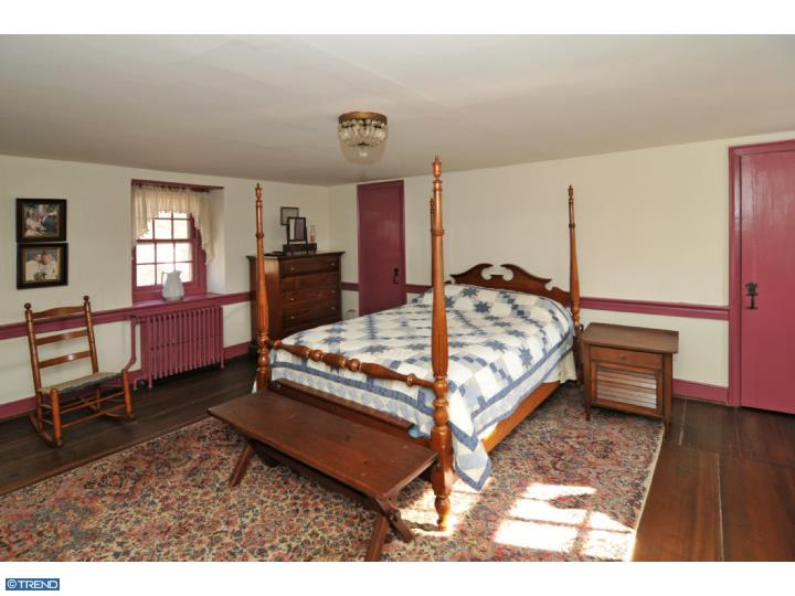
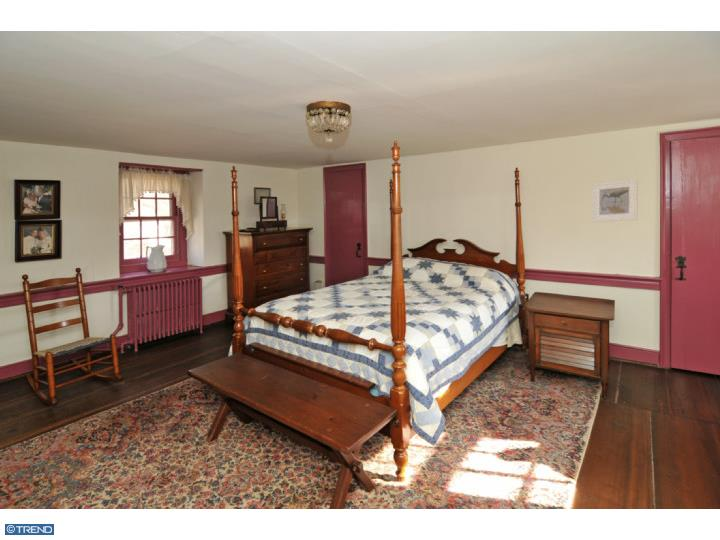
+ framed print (614, 201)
